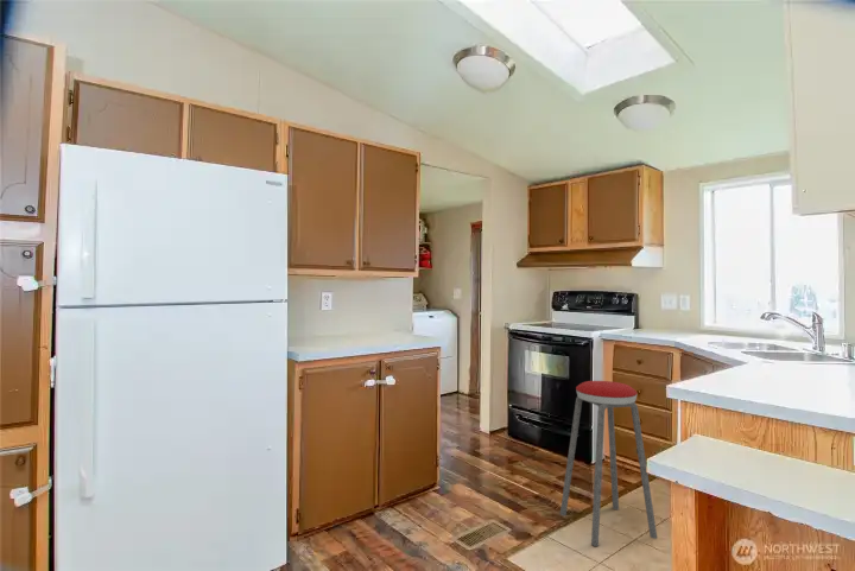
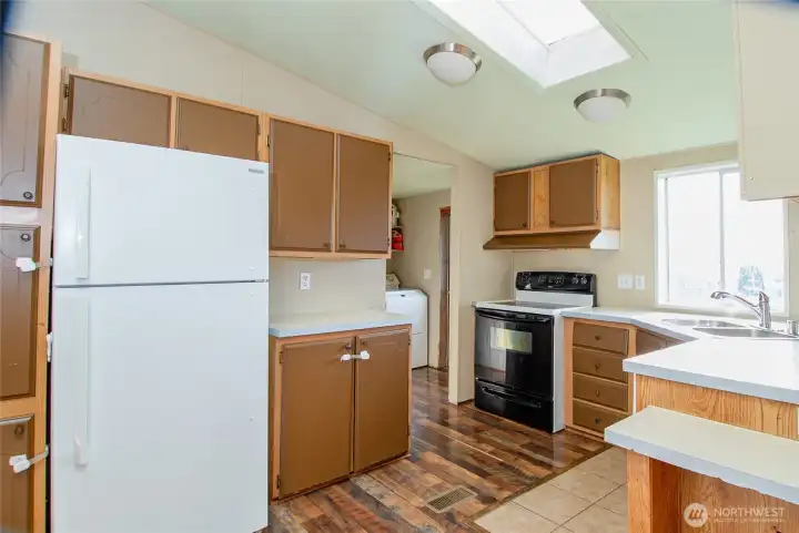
- music stool (602, 453)
